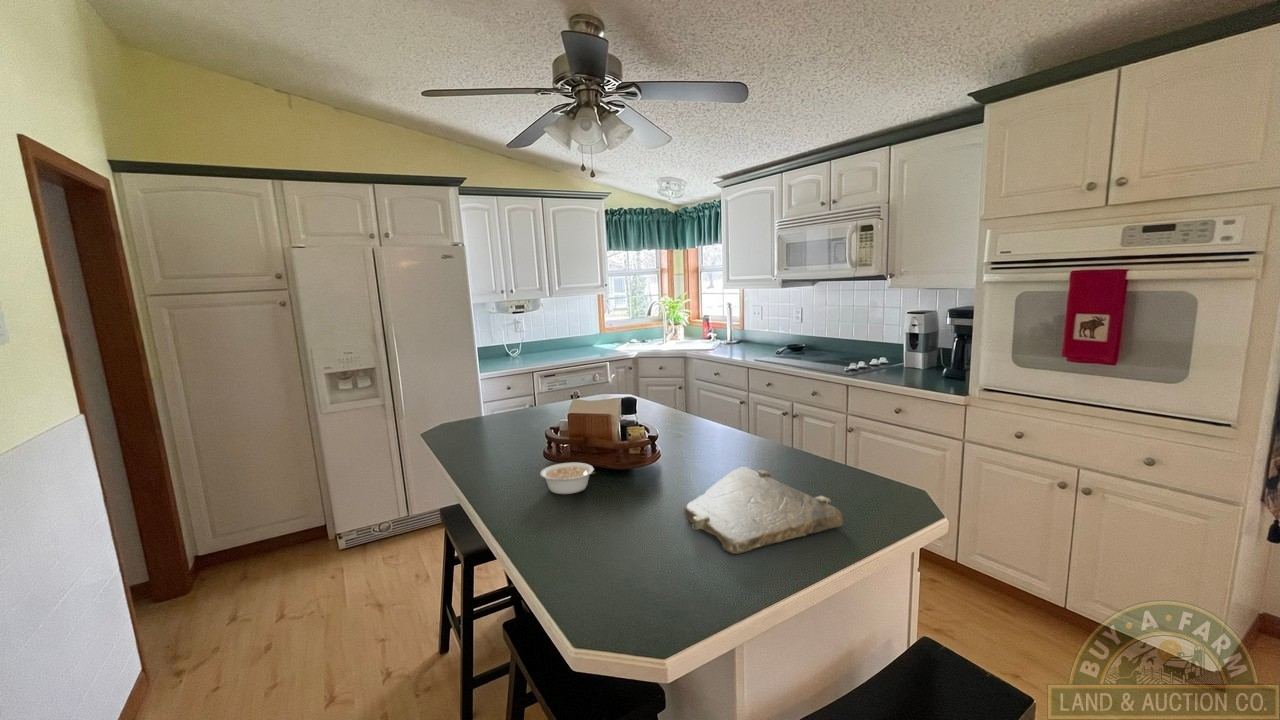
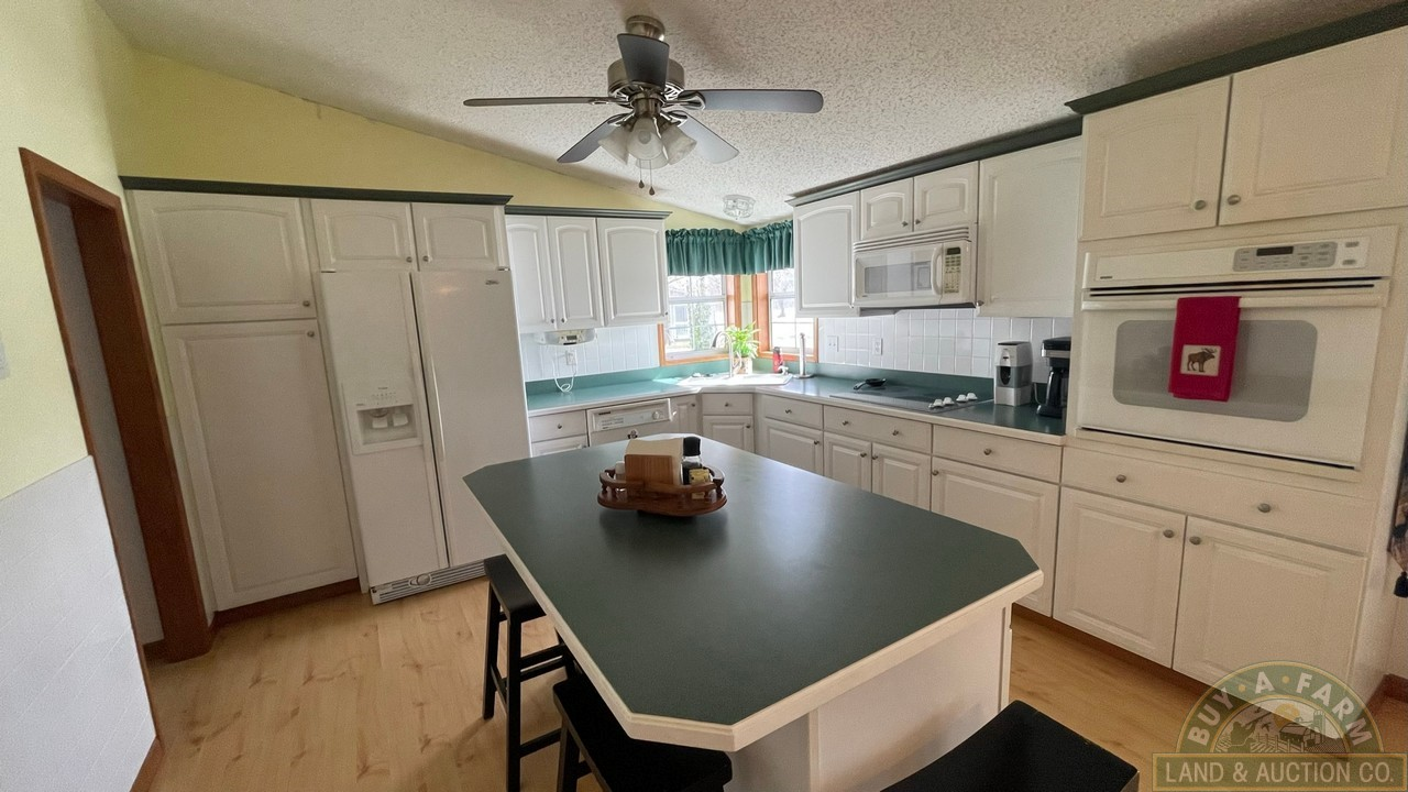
- legume (569, 477)
- cutting board (742, 501)
